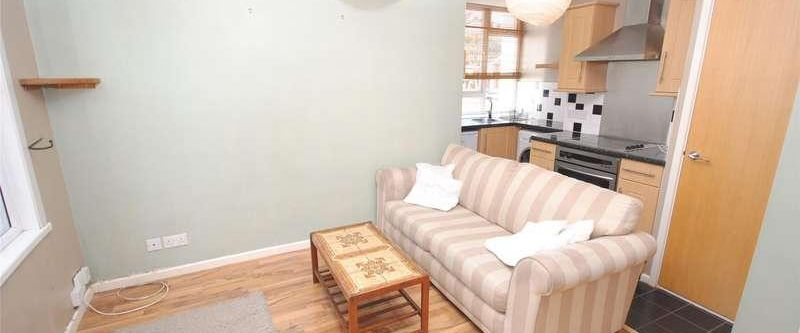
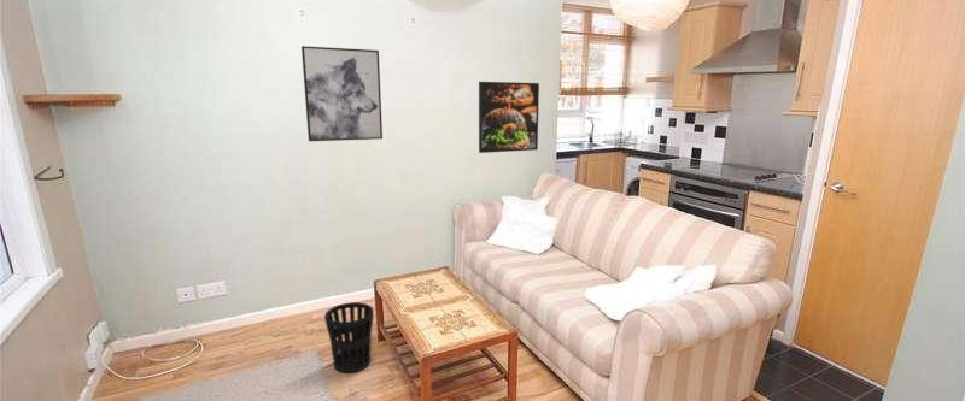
+ wastebasket (351, 337)
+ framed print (509, 117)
+ wall art (344, 95)
